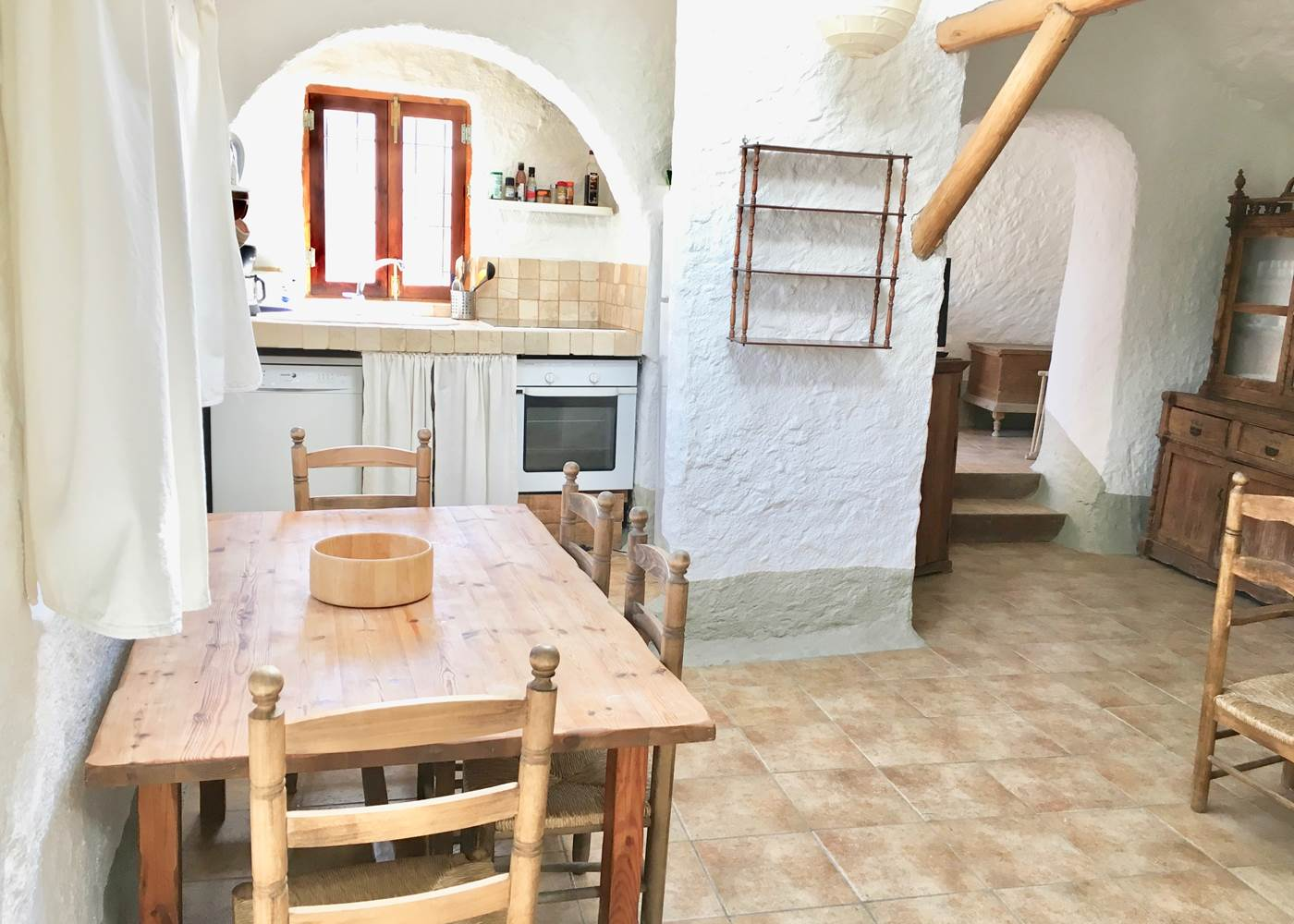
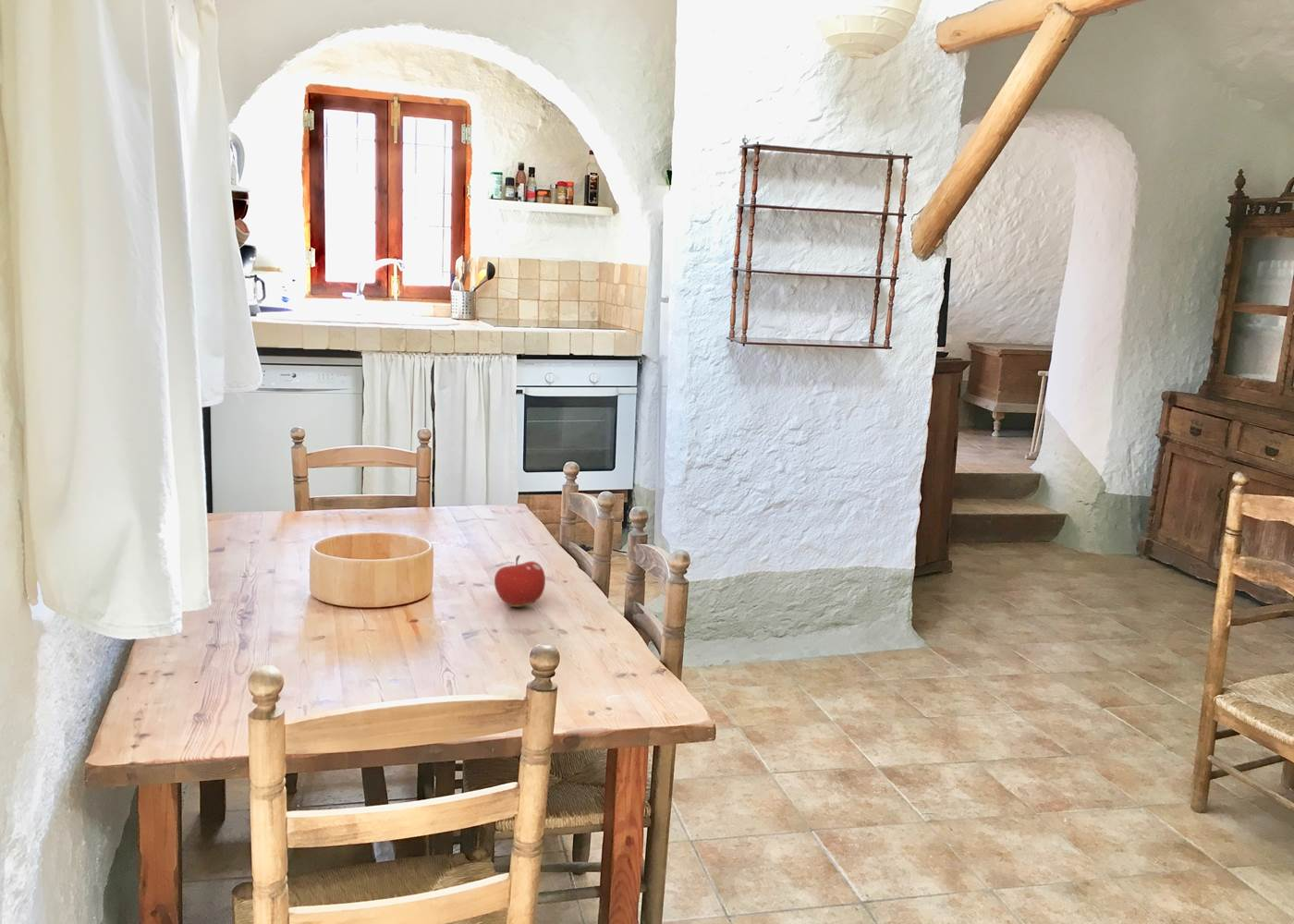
+ fruit (520, 581)
